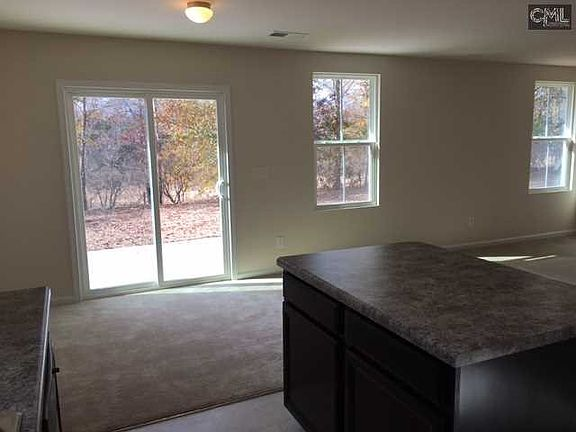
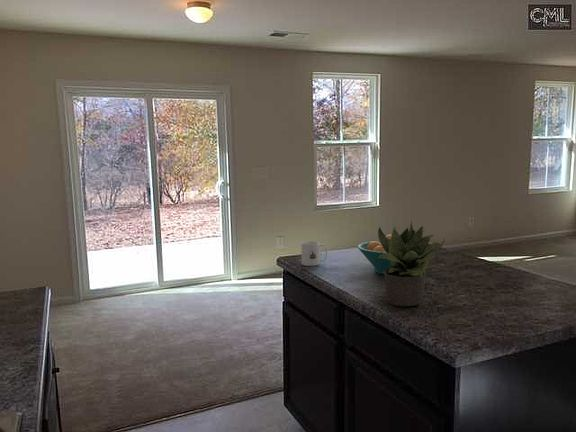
+ potted plant (404, 263)
+ mug (314, 253)
+ fruit bowl (385, 252)
